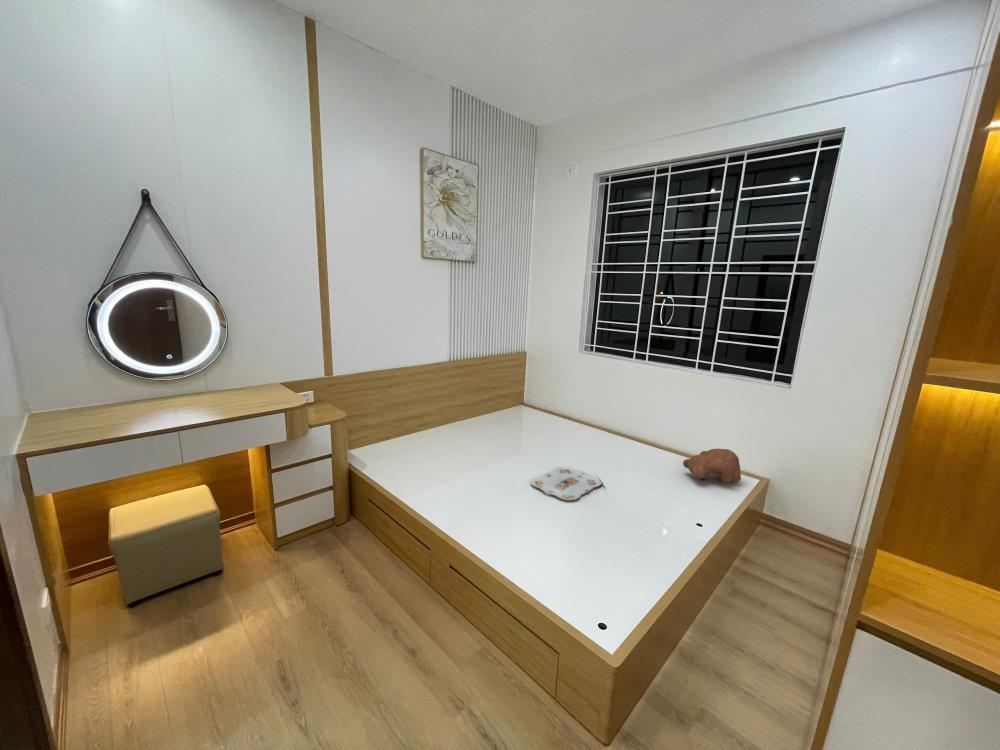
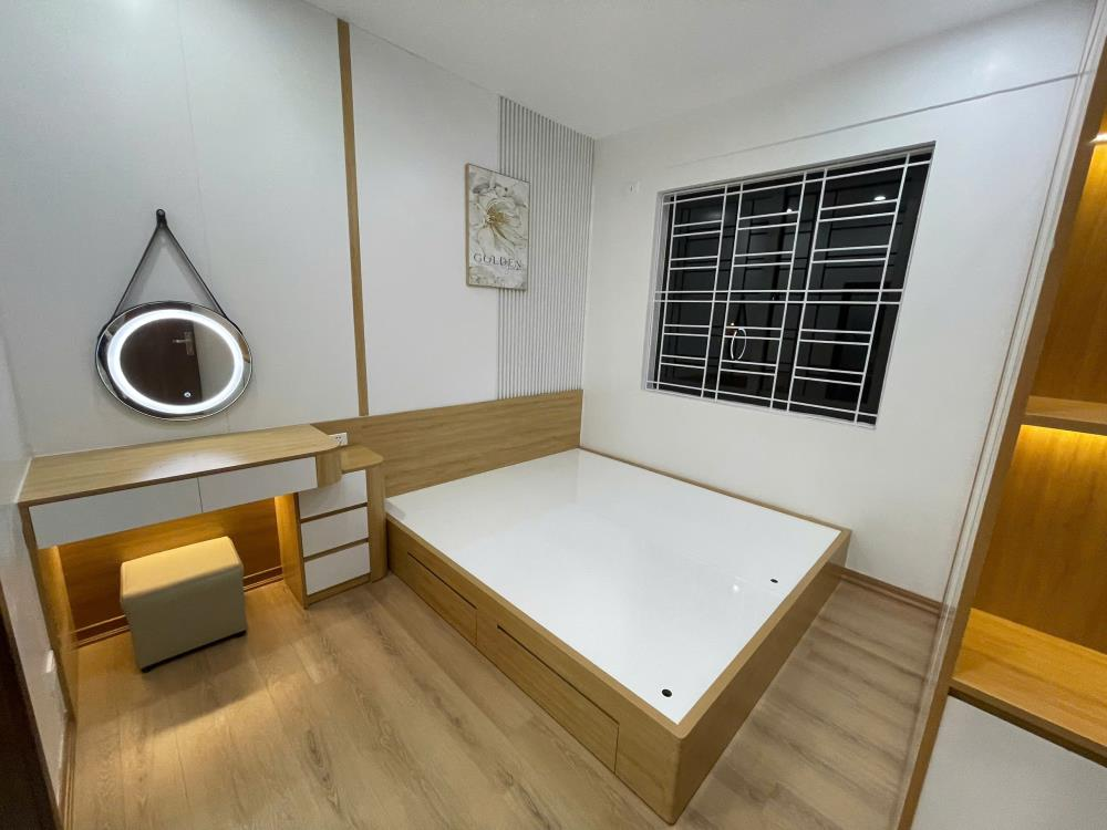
- teddy bear (712, 464)
- serving tray (566, 482)
